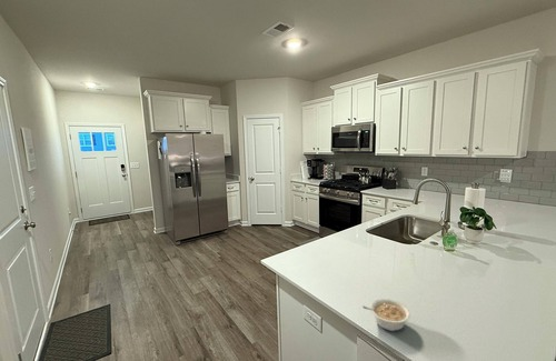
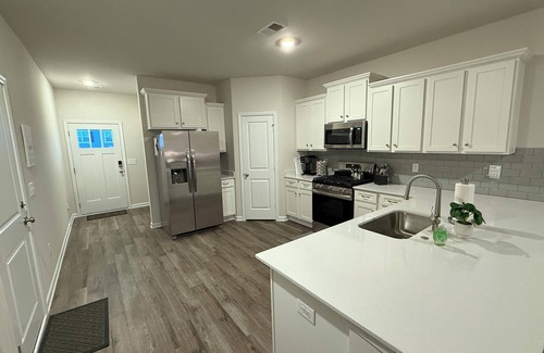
- legume (388, 314)
